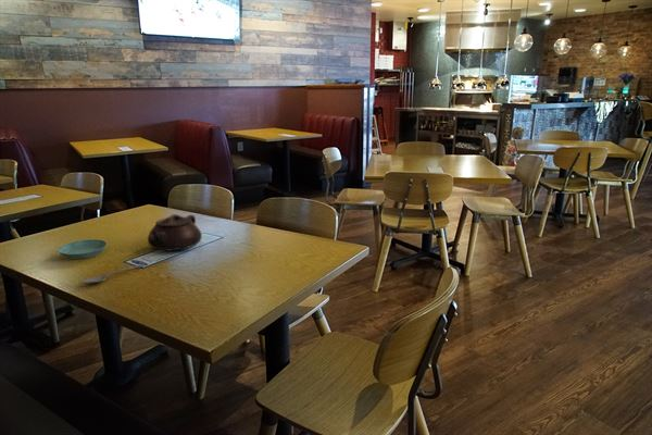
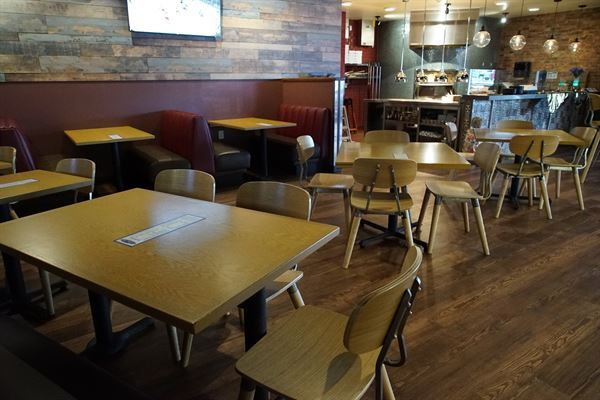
- spoon (115, 271)
- saucer (83, 249)
- teapot (176, 229)
